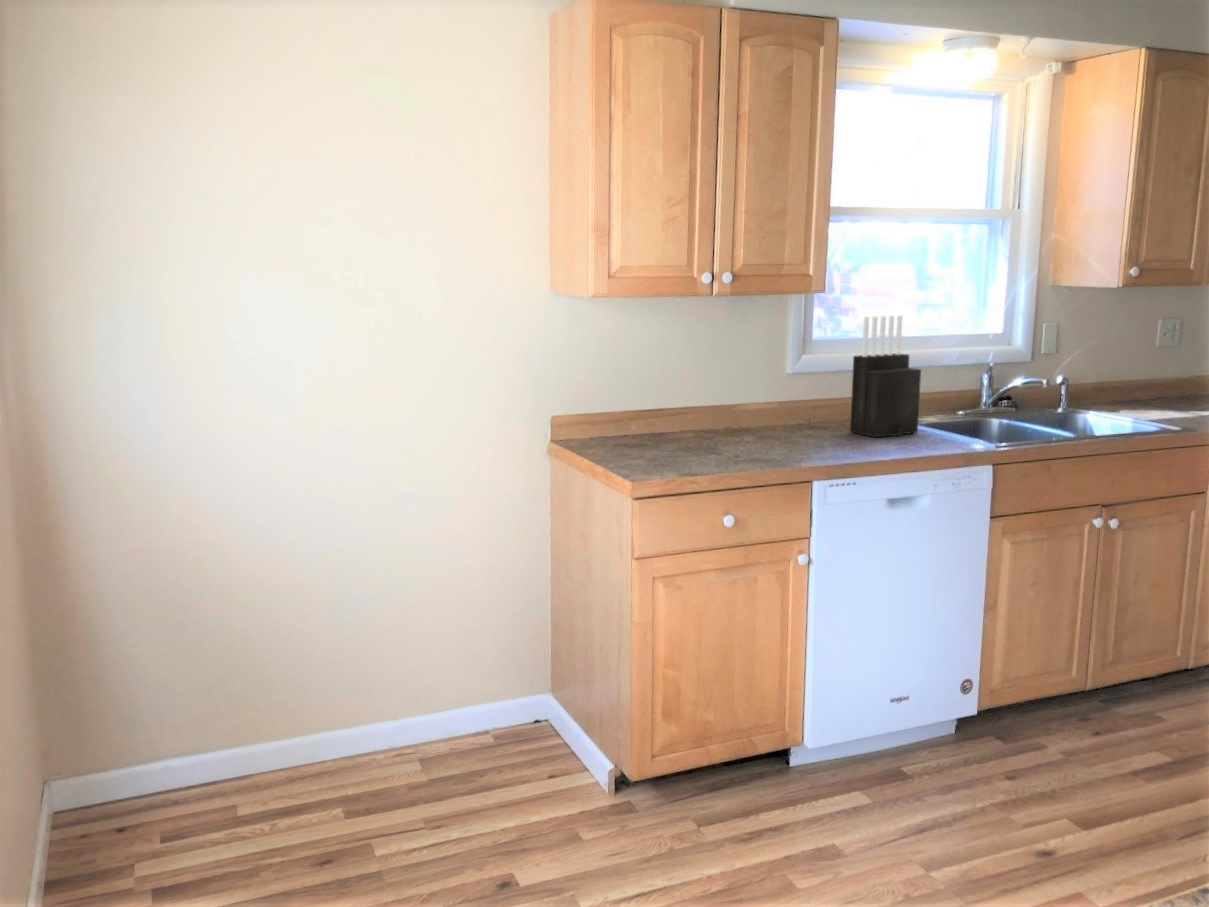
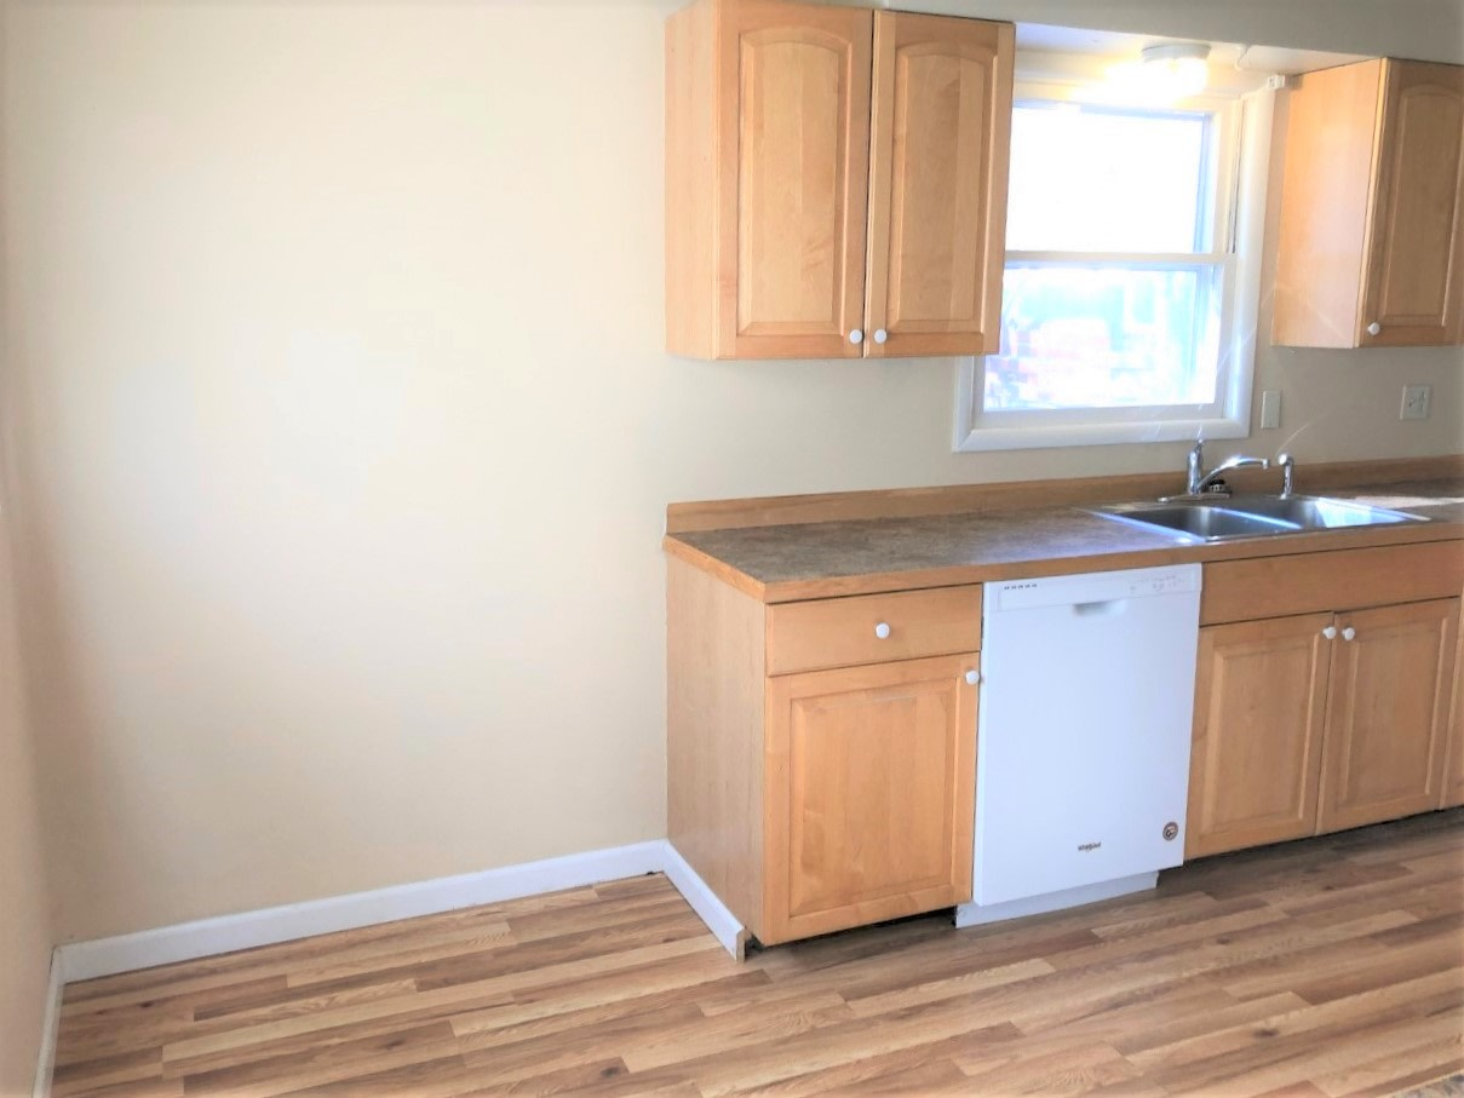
- knife block (889, 375)
